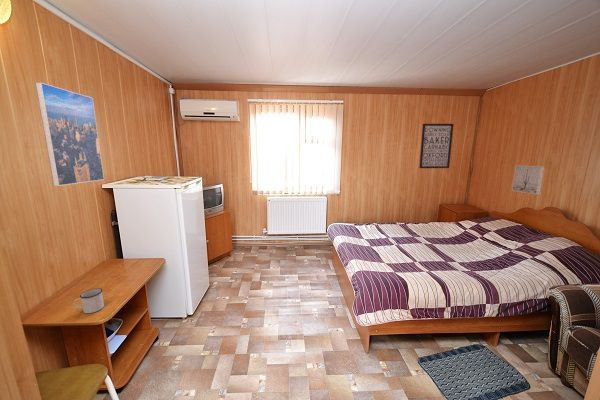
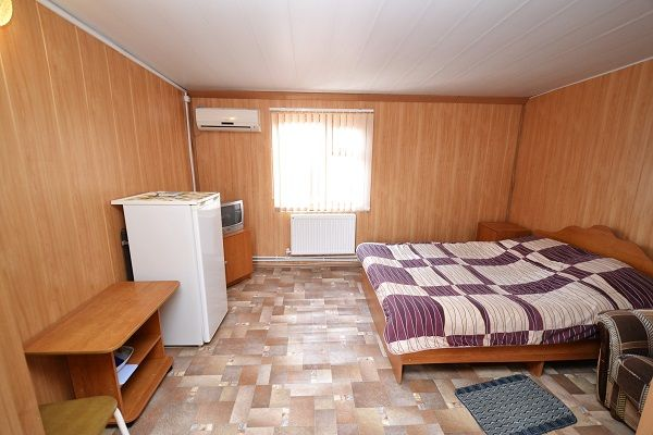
- wall art (436, 146)
- mug (89, 301)
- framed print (74, 138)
- wall art (527, 179)
